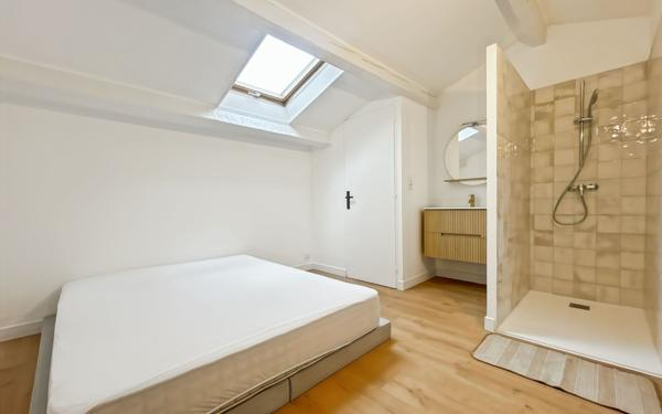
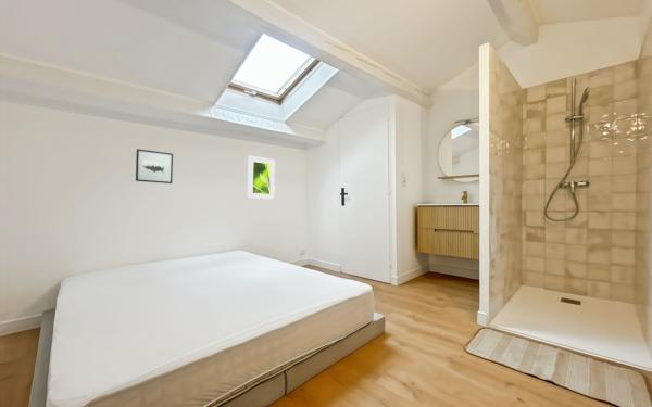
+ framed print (261, 178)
+ wall art (154, 166)
